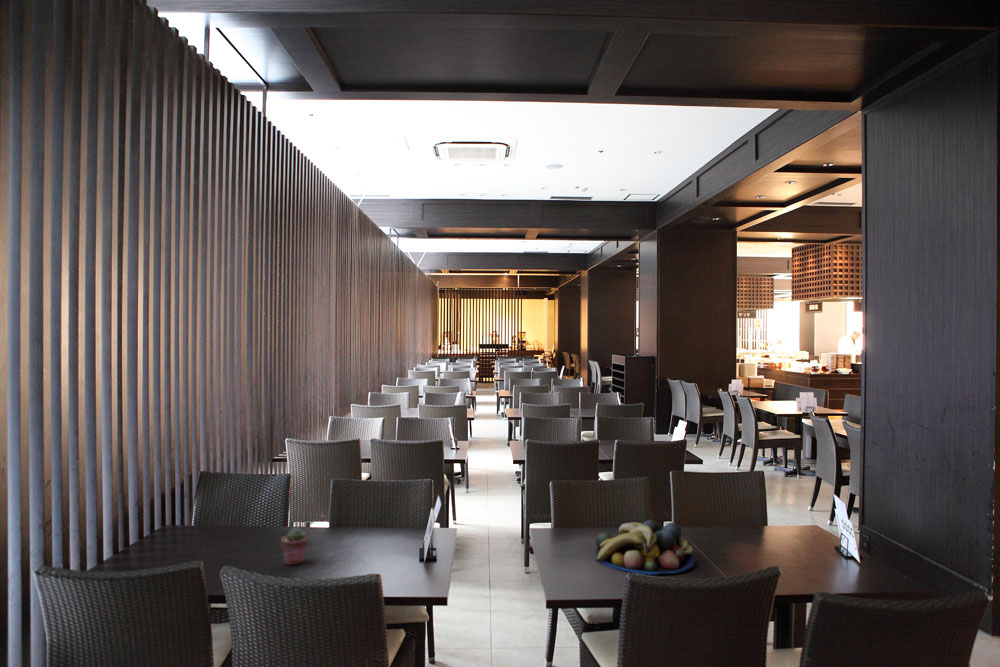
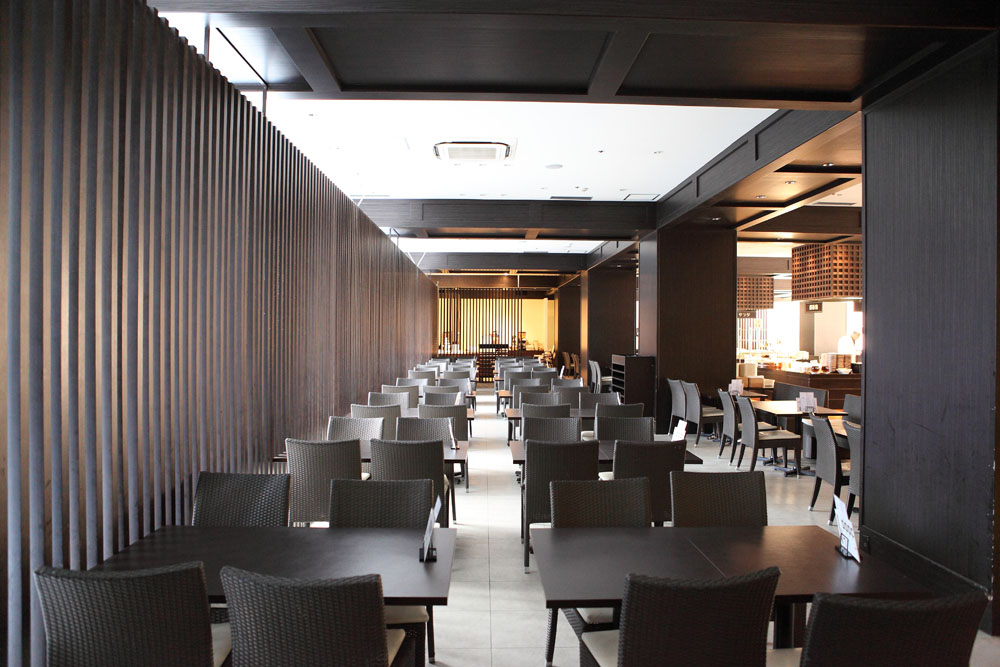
- fruit bowl (644, 540)
- potted succulent (294, 545)
